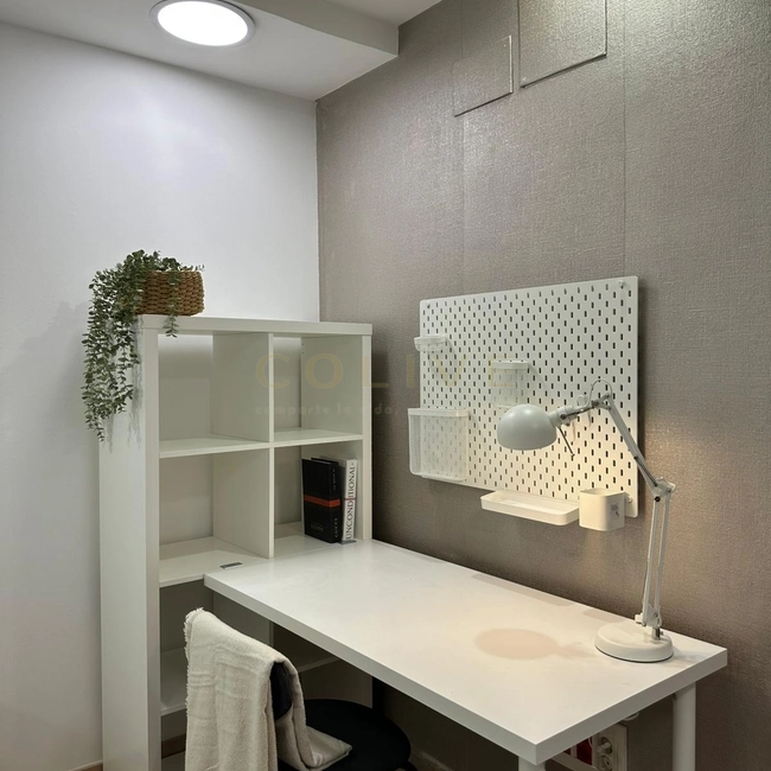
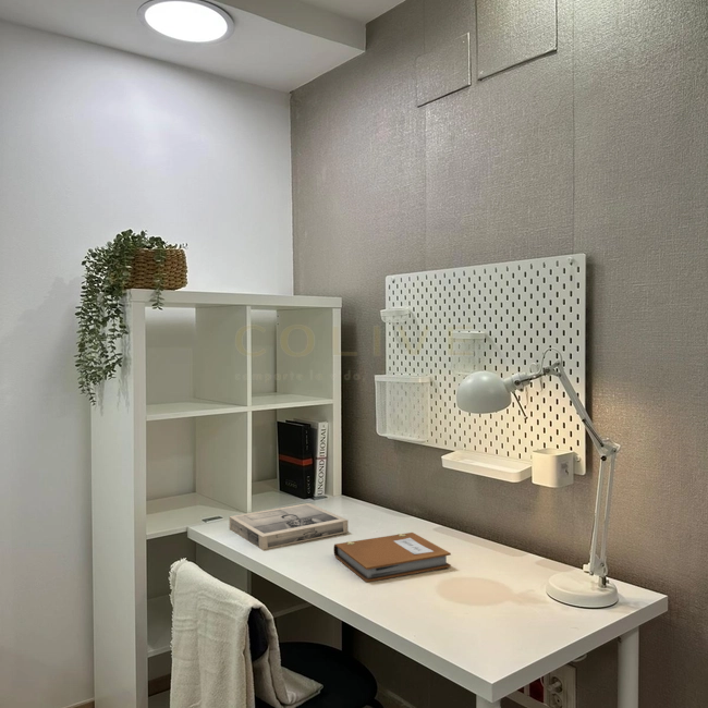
+ photo frame (288, 524)
+ notebook (392, 553)
